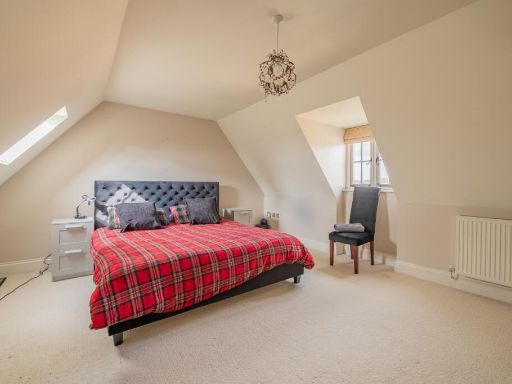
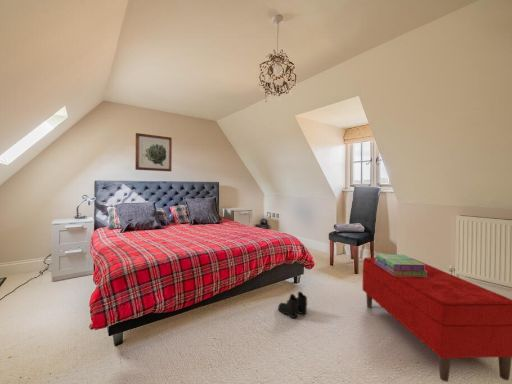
+ boots (292, 301)
+ wall art (154, 153)
+ bench (422, 304)
+ stack of books (399, 264)
